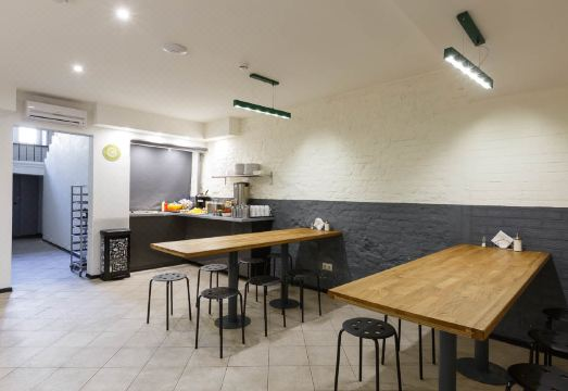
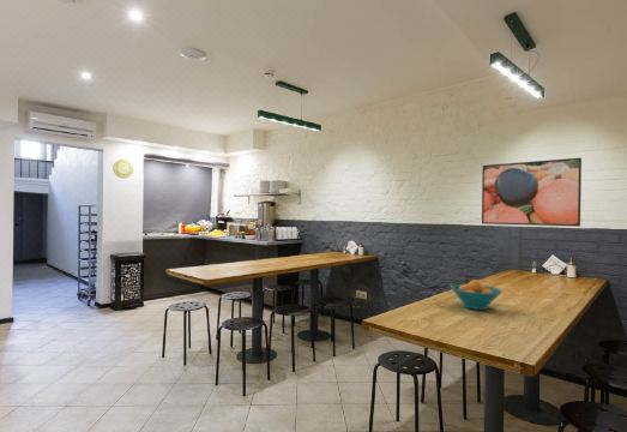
+ fruit bowl (475, 293)
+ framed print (527, 193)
